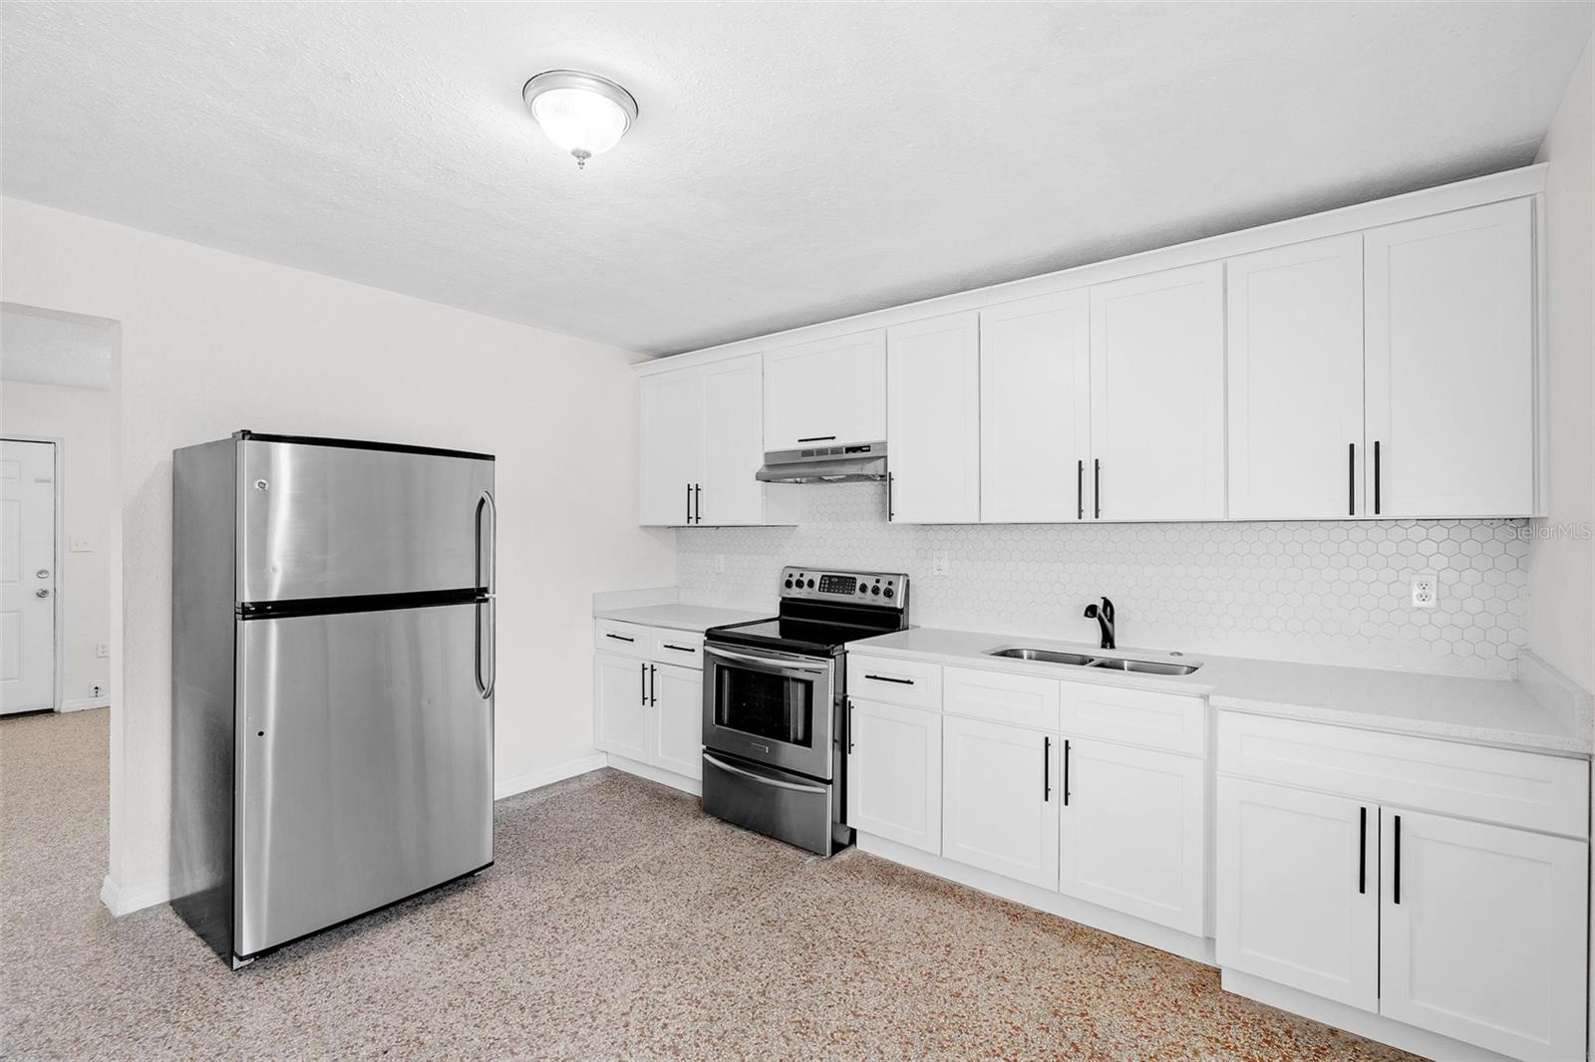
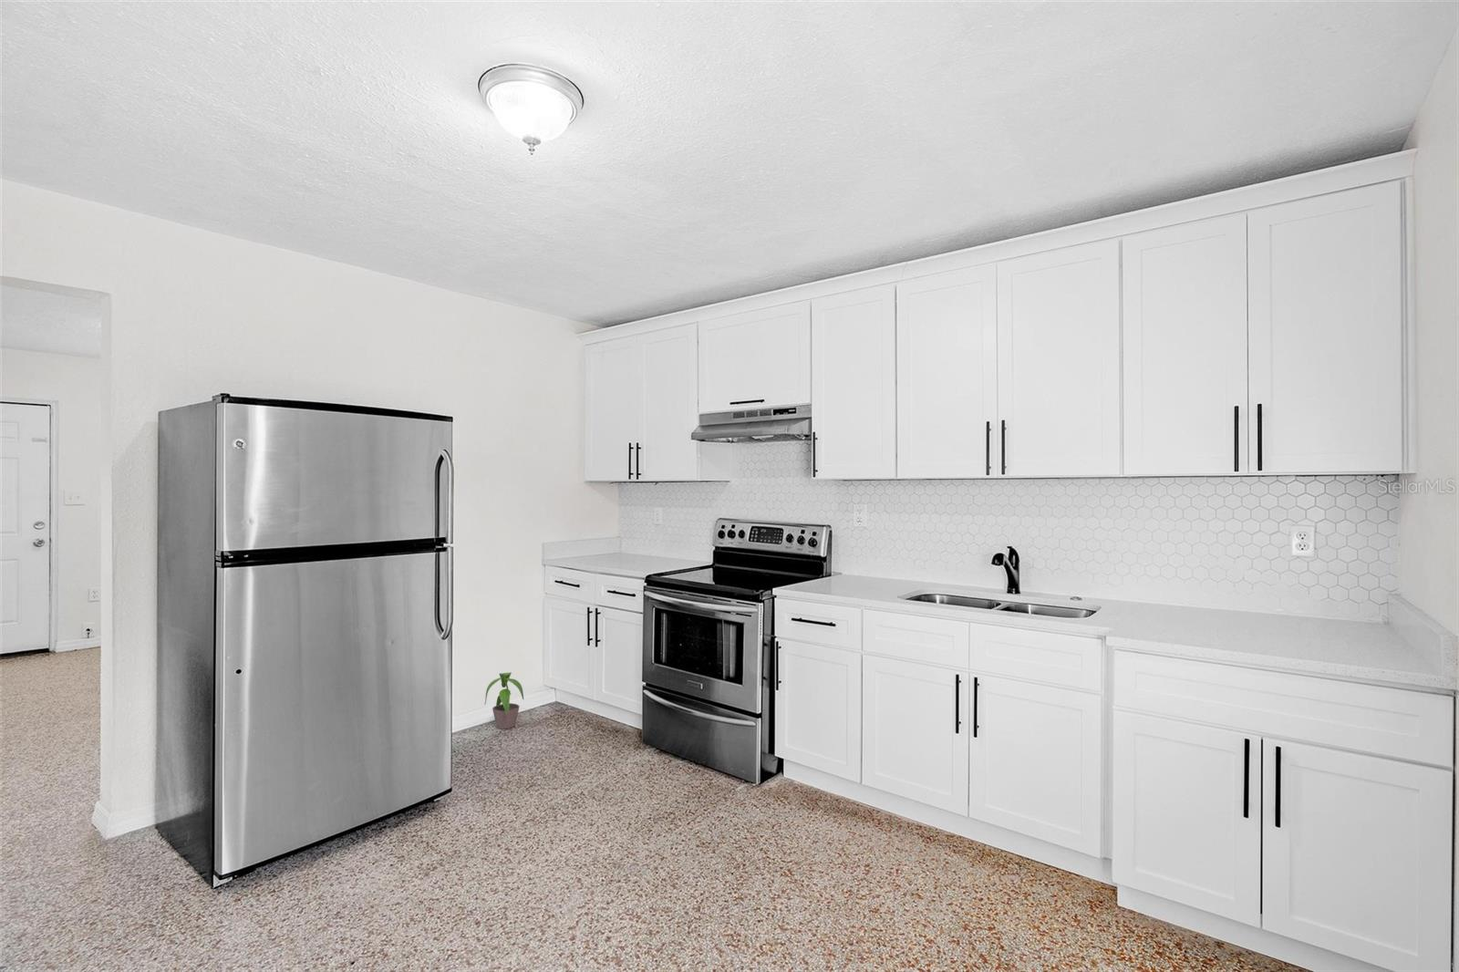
+ potted plant (505, 701)
